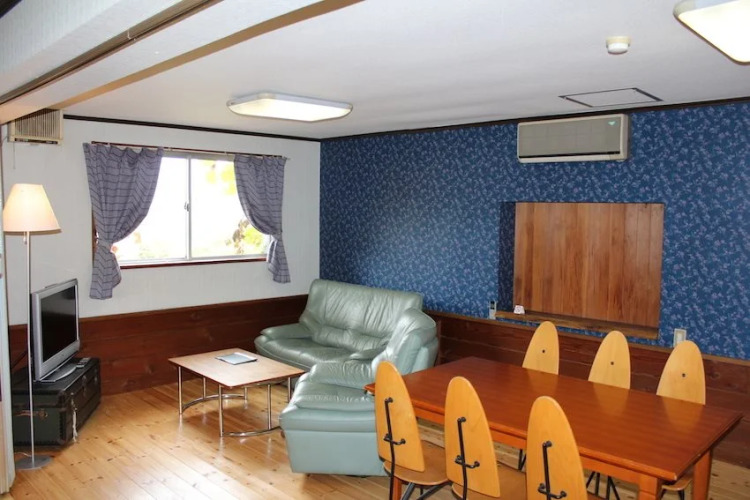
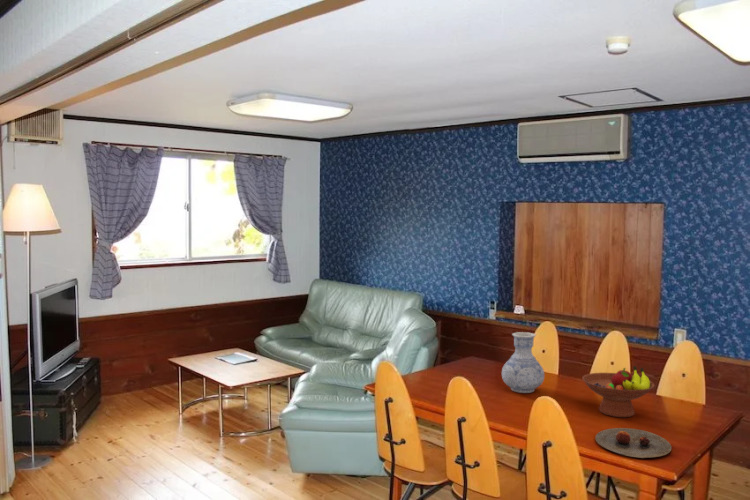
+ plate (632, 439)
+ fruit bowl (617, 390)
+ vase (523, 362)
